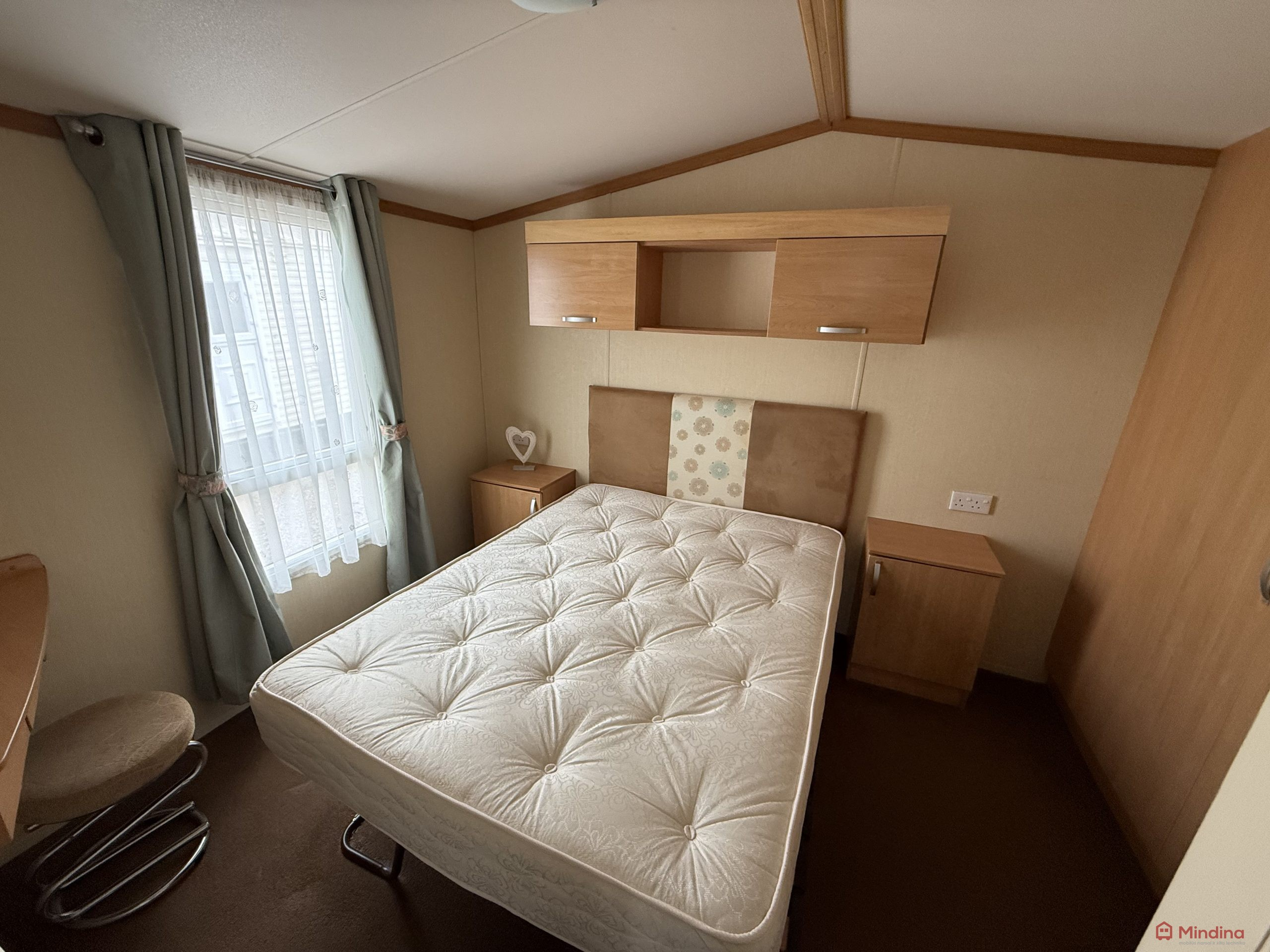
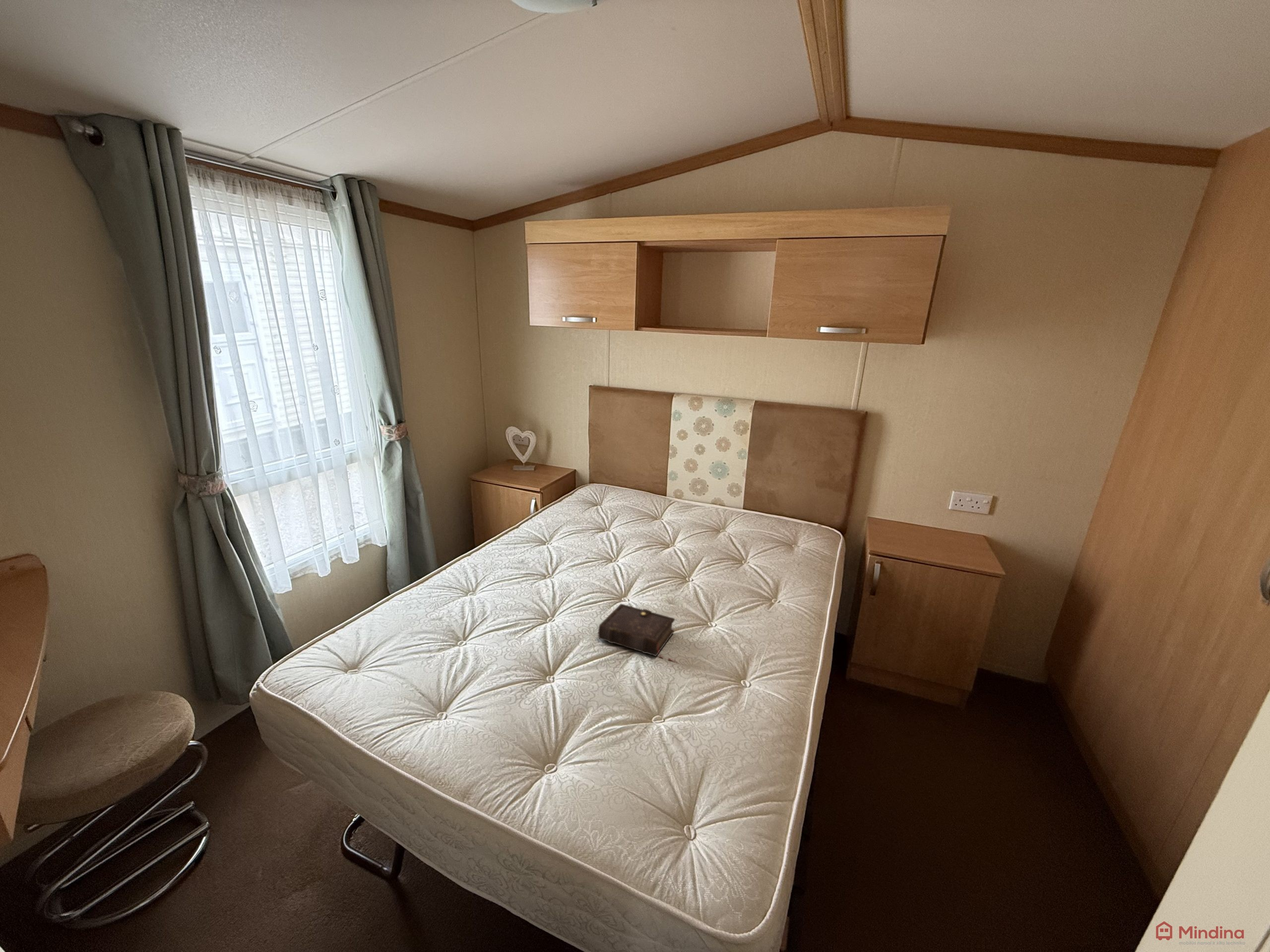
+ book (647, 631)
